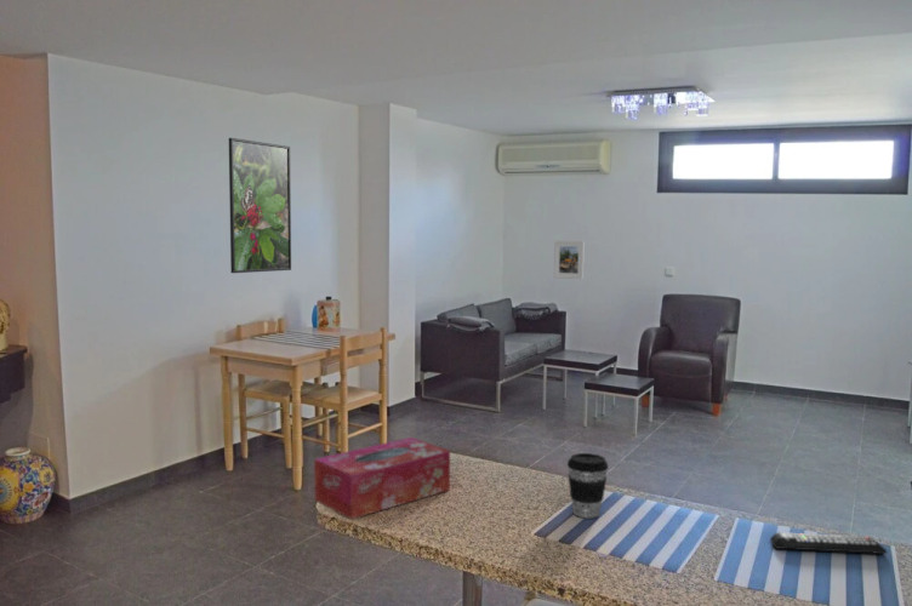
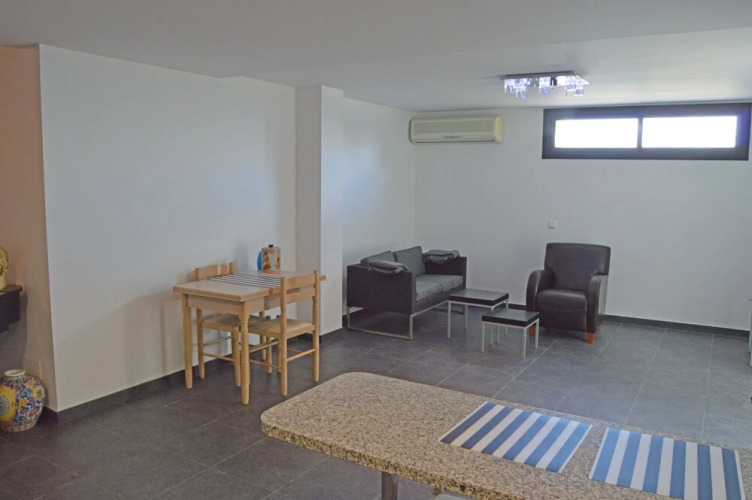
- coffee cup (587, 485)
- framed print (261, 207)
- remote control (827, 543)
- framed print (569, 259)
- tissue box (383, 474)
